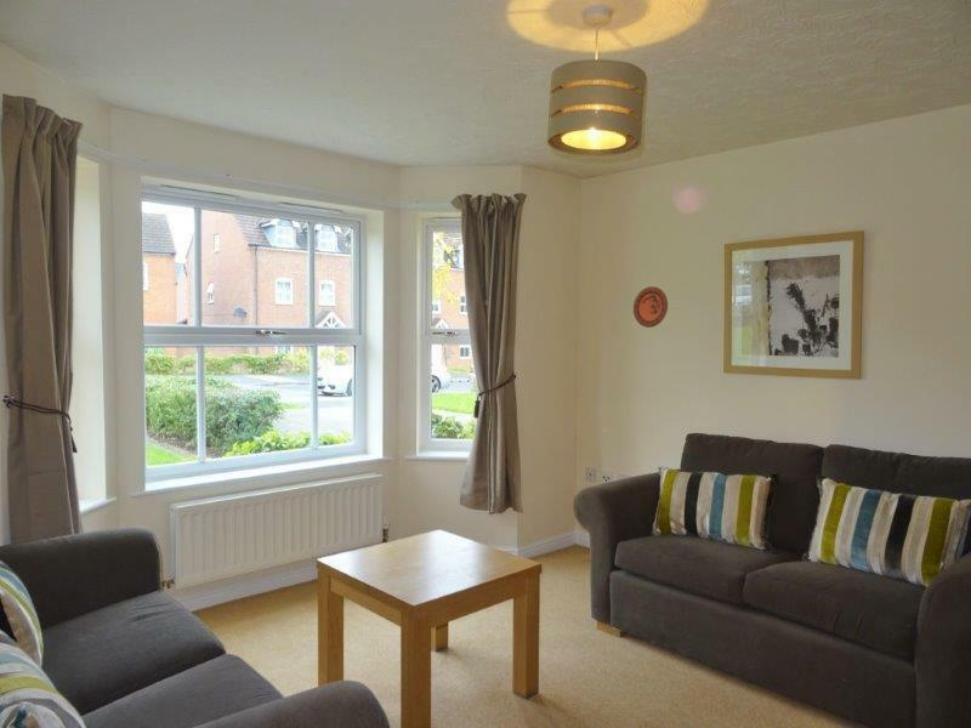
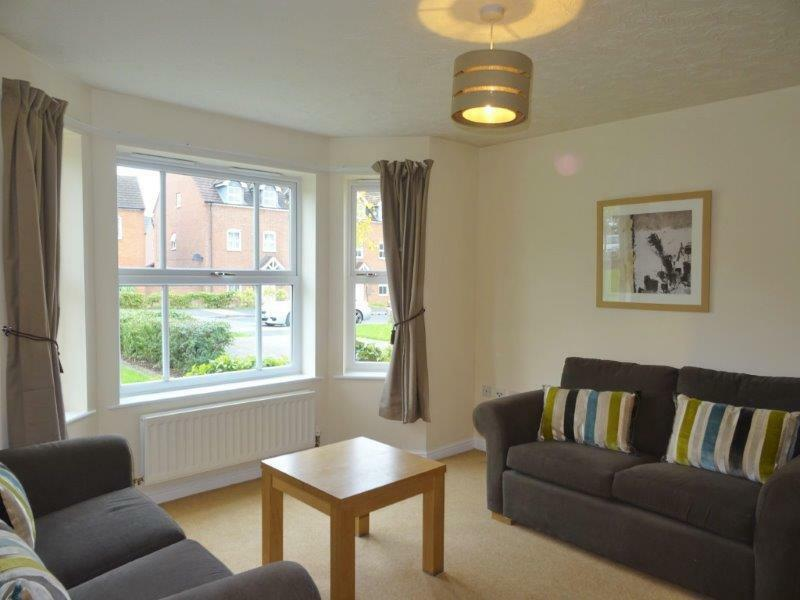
- decorative plate (651, 307)
